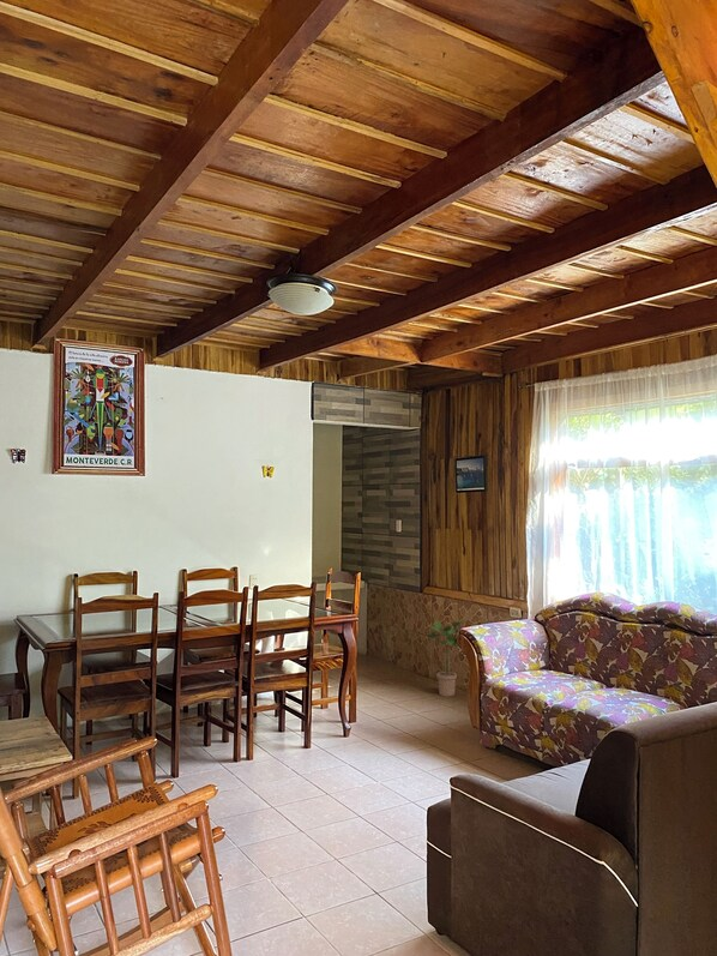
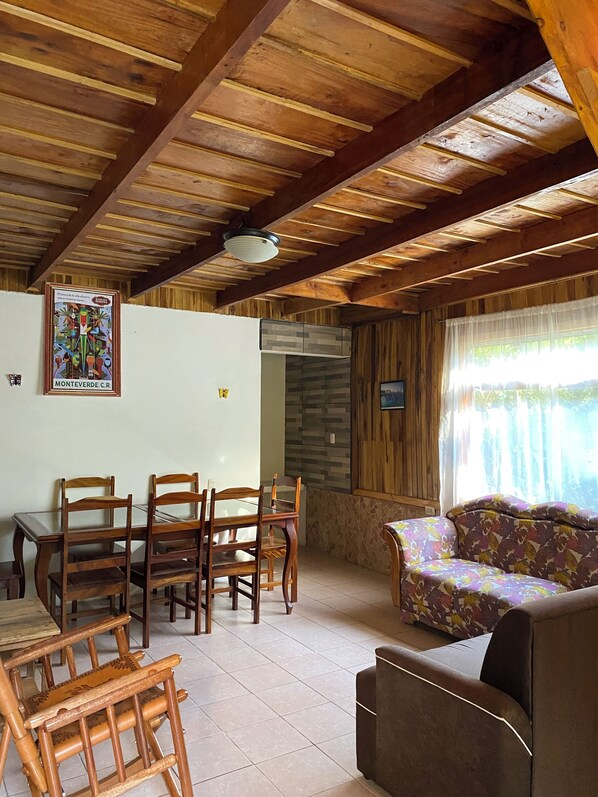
- potted plant (448, 655)
